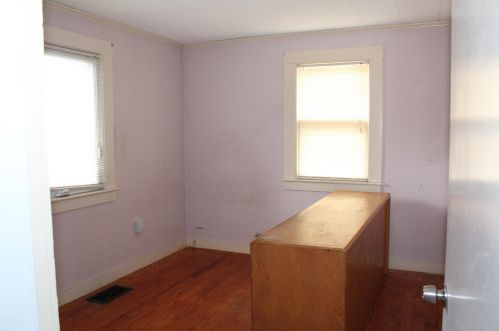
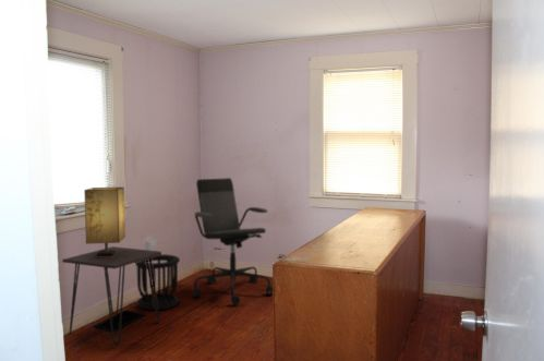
+ wastebasket (158, 281)
+ table lamp (106, 220)
+ desk (118, 291)
+ office chair (230, 236)
